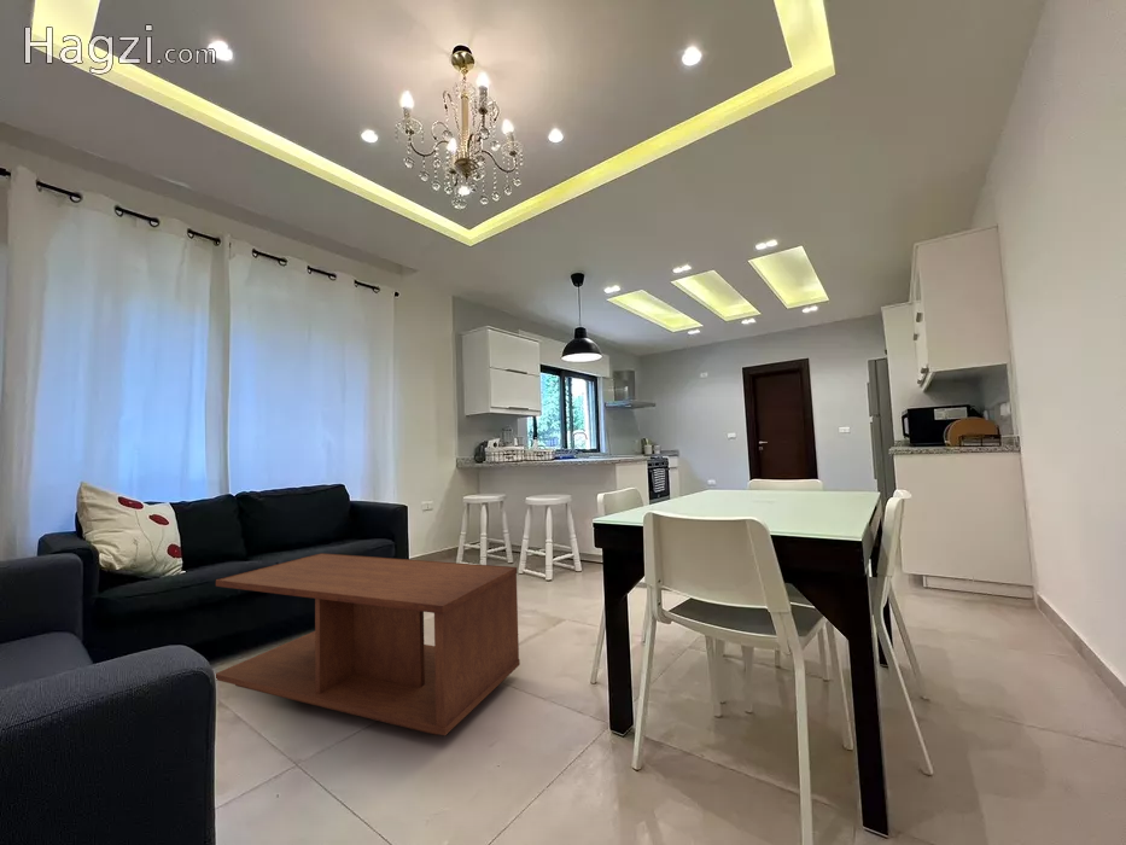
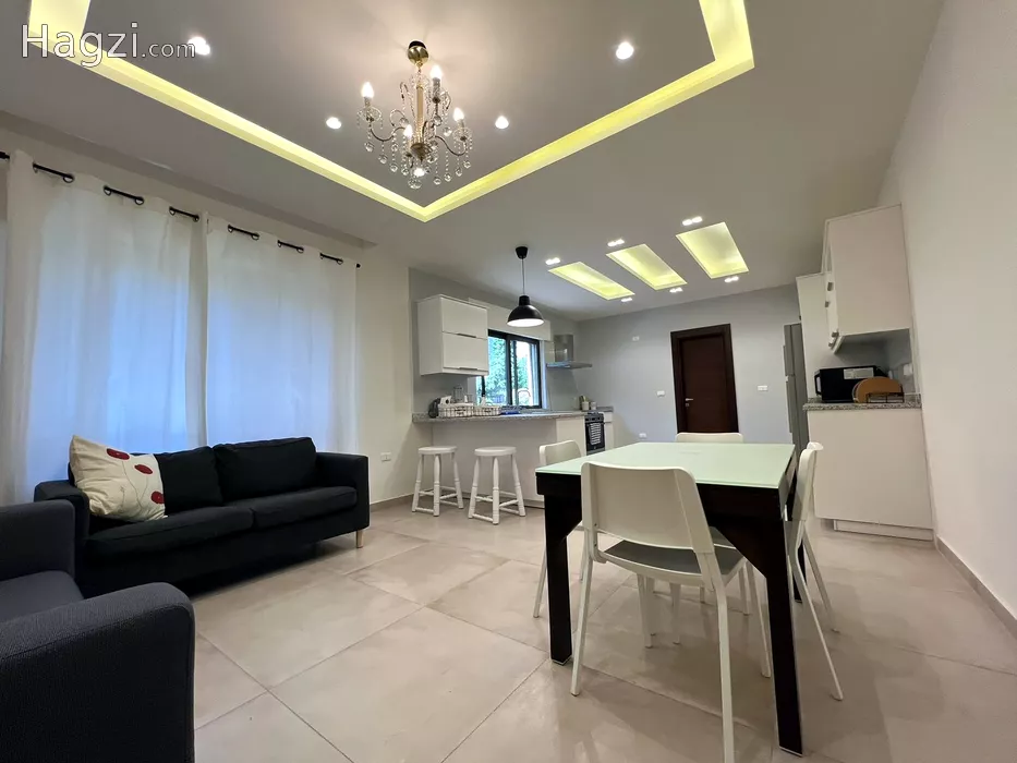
- coffee table (368, 628)
